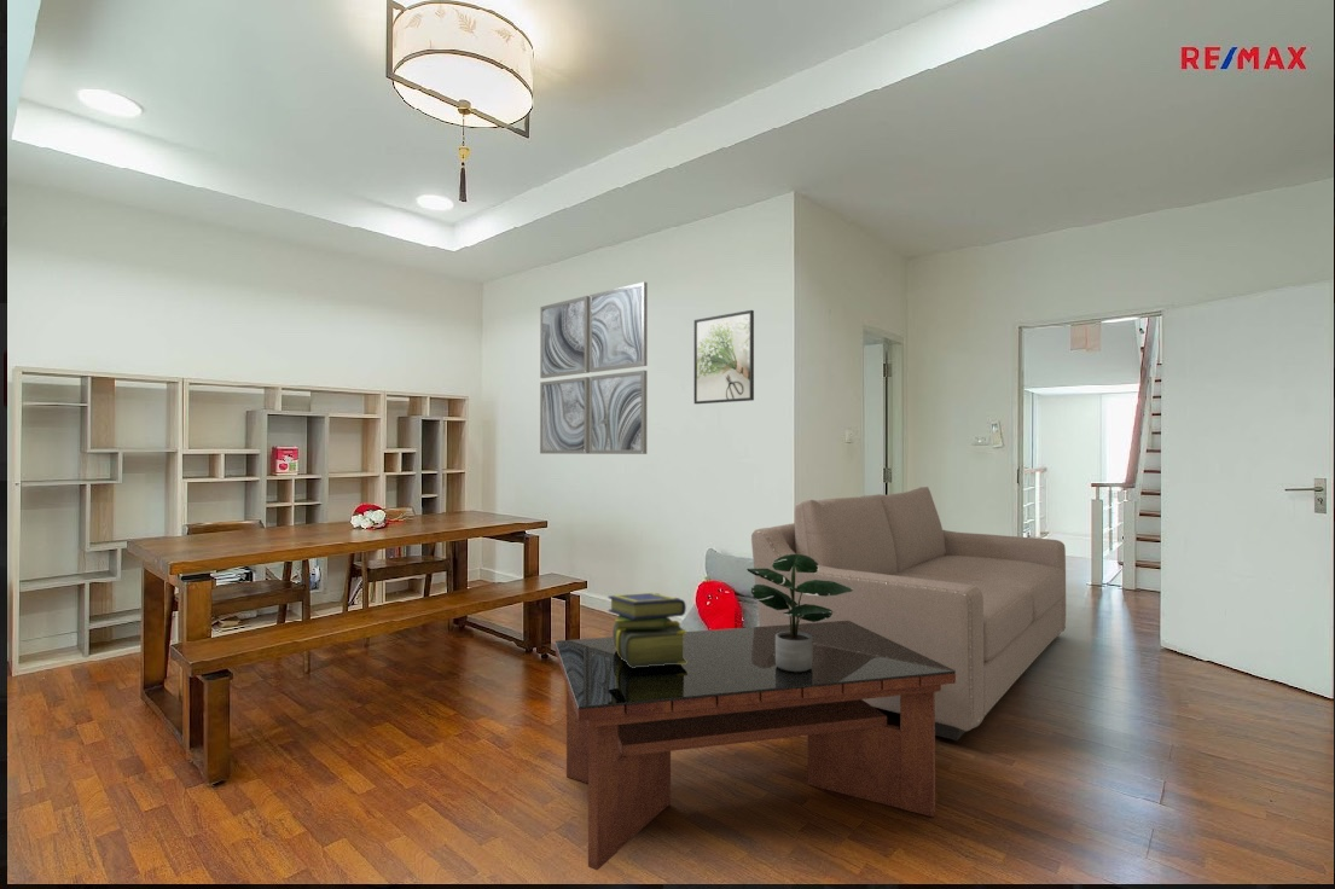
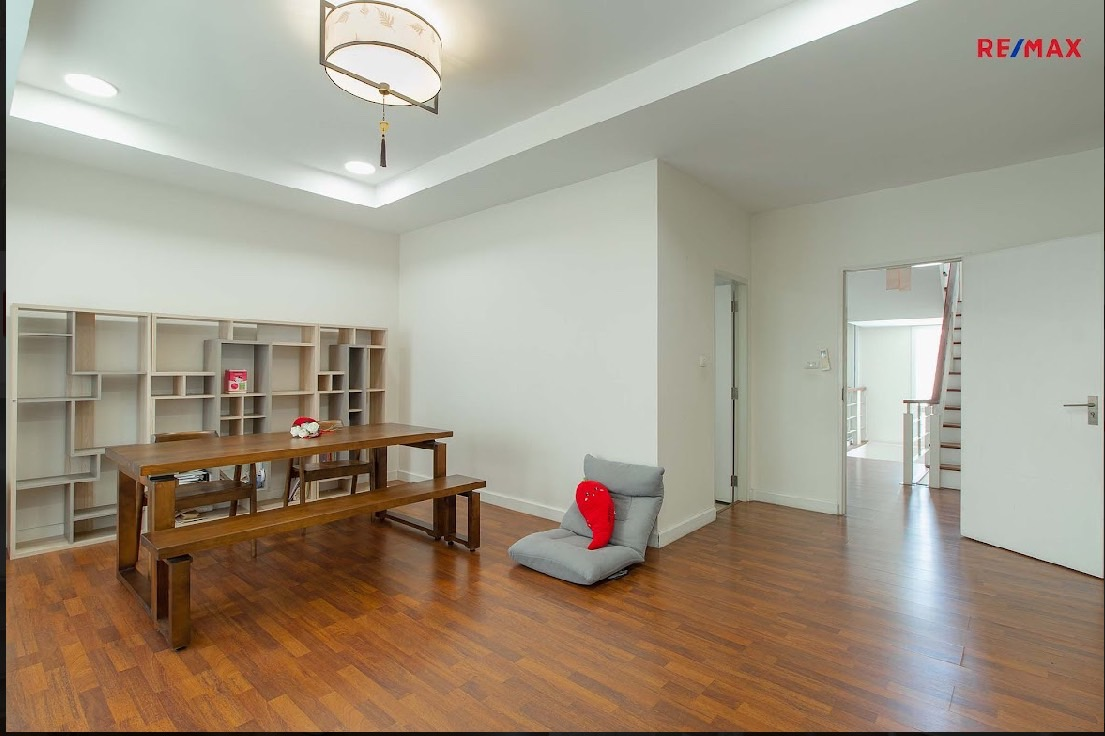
- coffee table (741, 724)
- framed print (722, 359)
- potted plant (799, 611)
- wall art (588, 372)
- sofa (929, 577)
- stack of books (645, 624)
